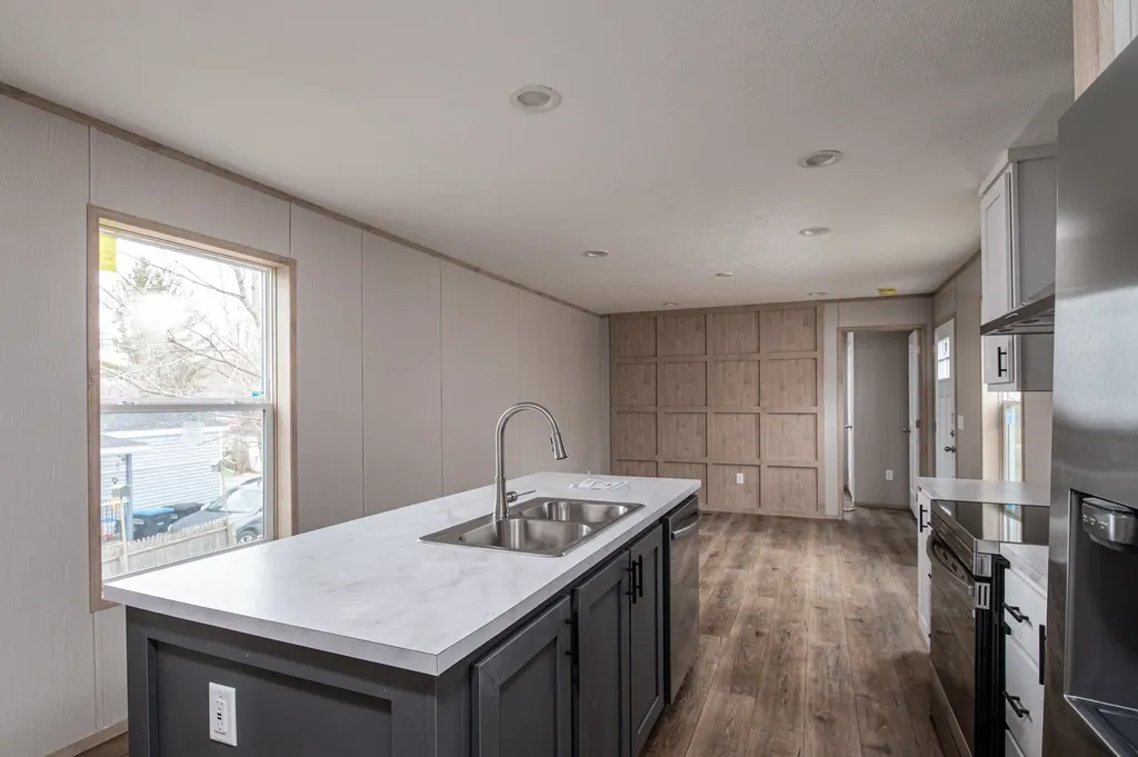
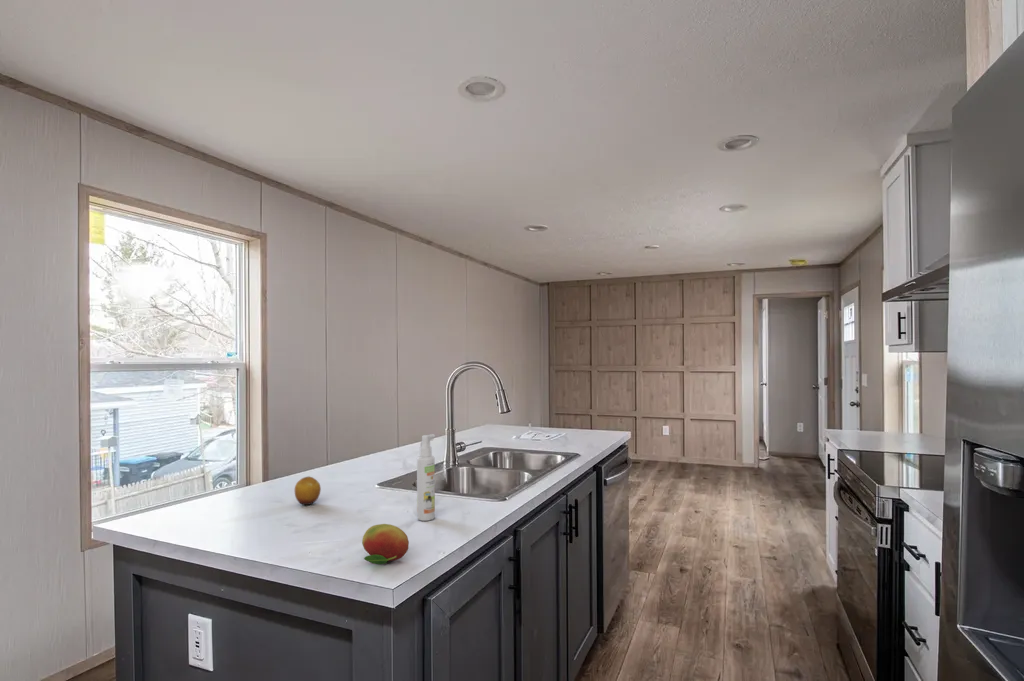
+ fruit (307, 490)
+ spray bottle (427, 476)
+ fruit (385, 542)
